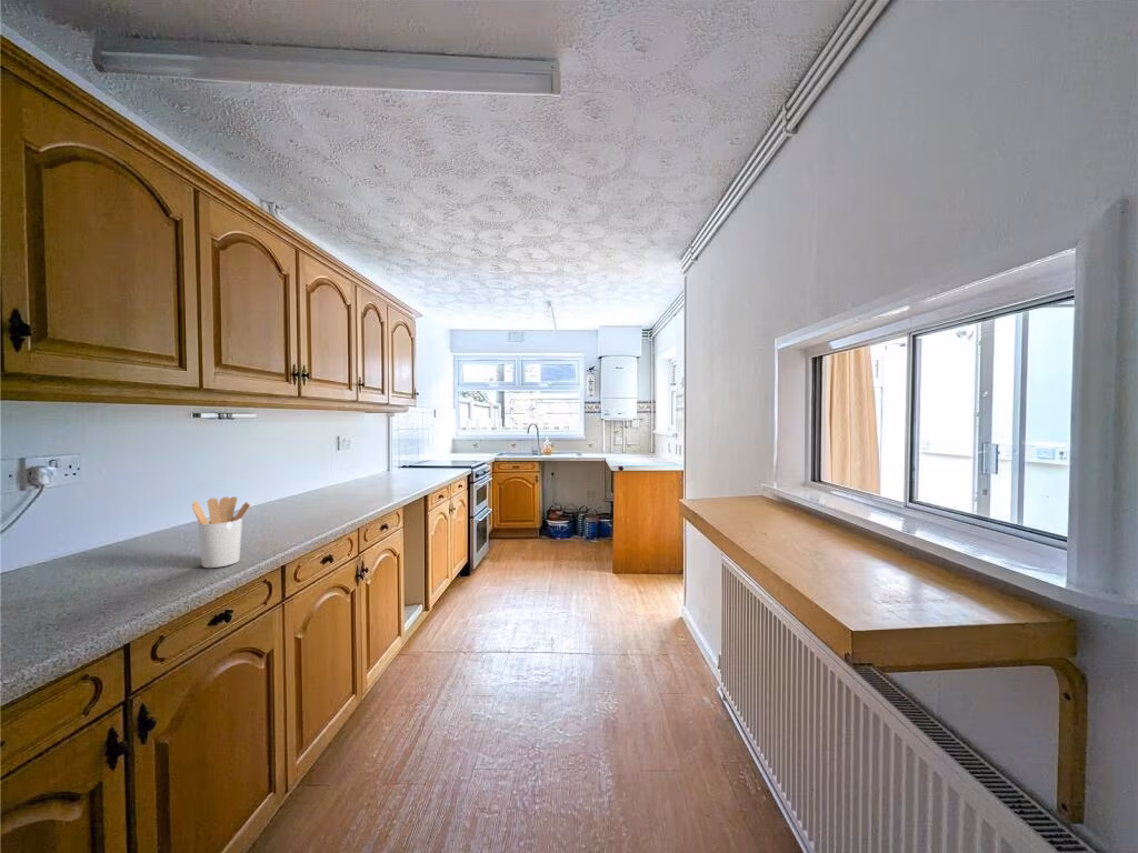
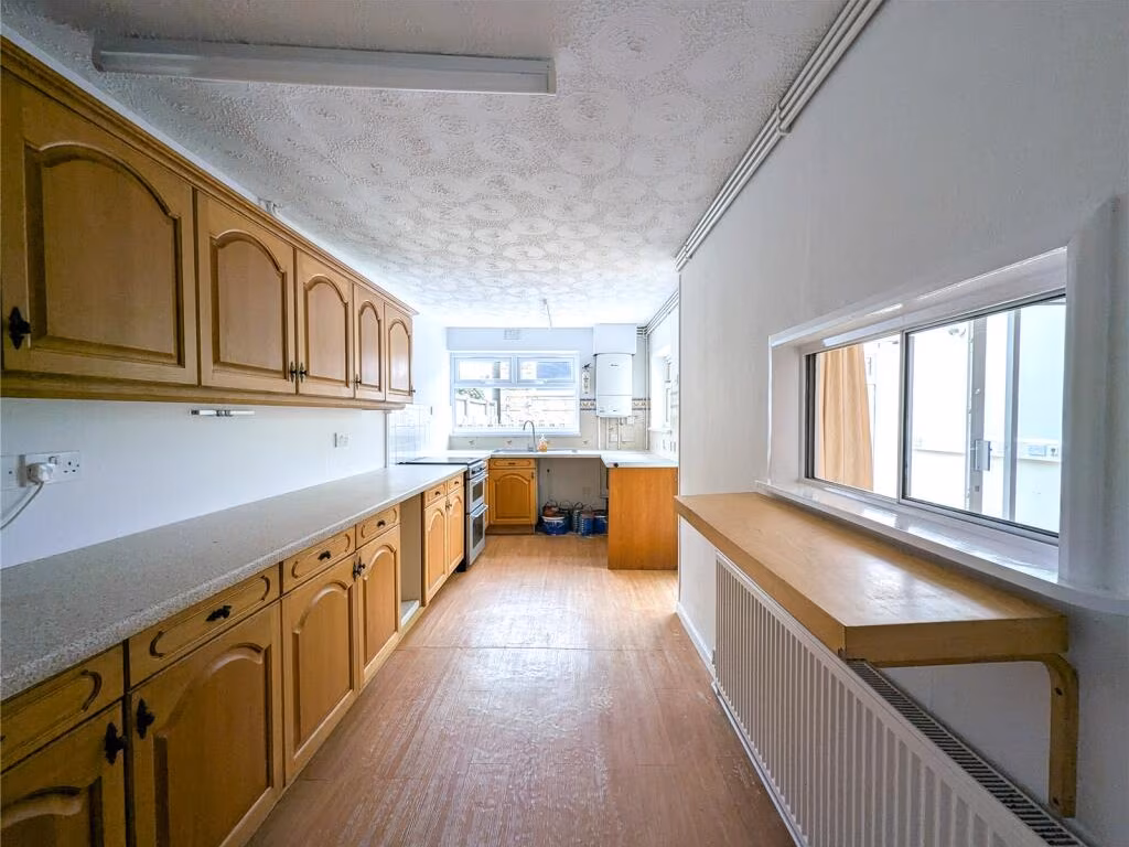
- utensil holder (221, 529)
